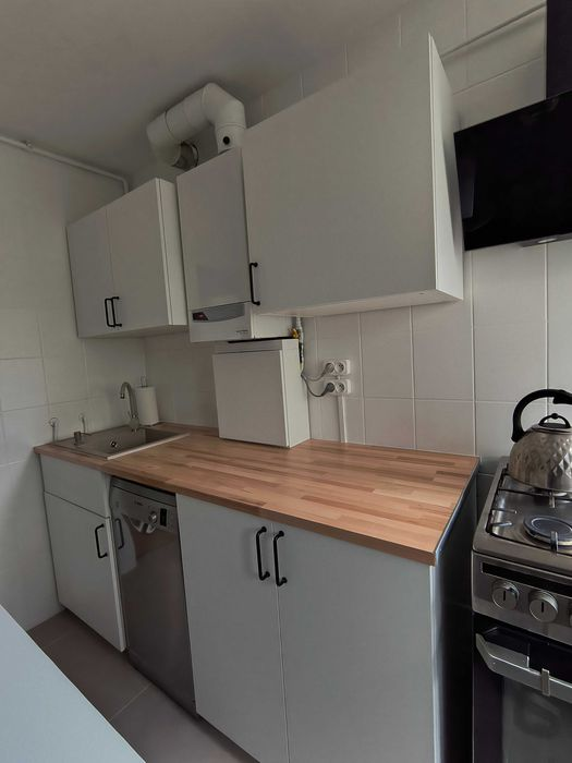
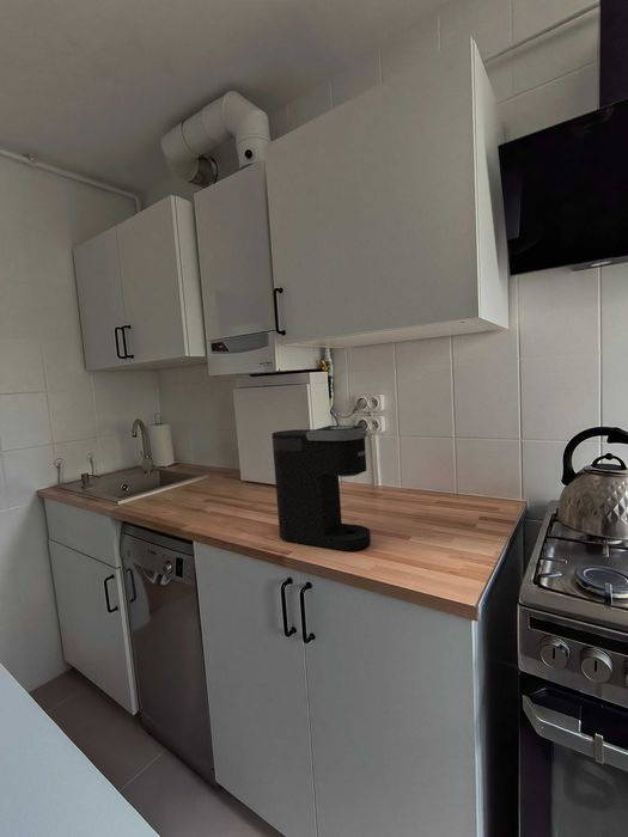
+ coffee maker (321, 483)
